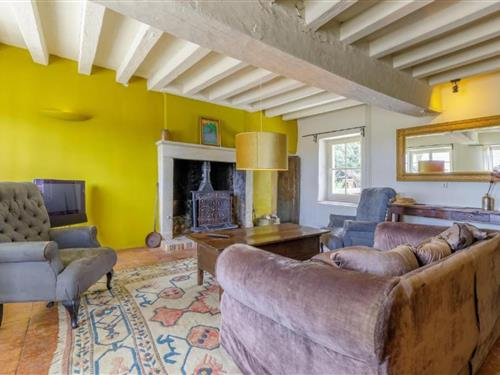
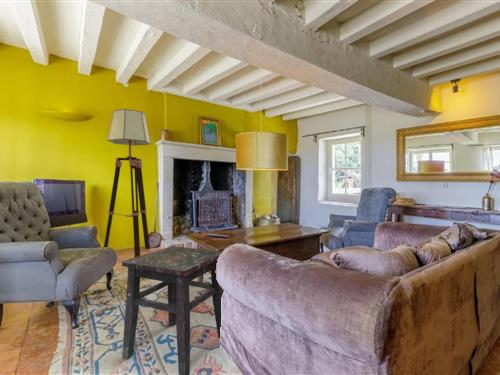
+ side table (177, 301)
+ floor lamp (131, 183)
